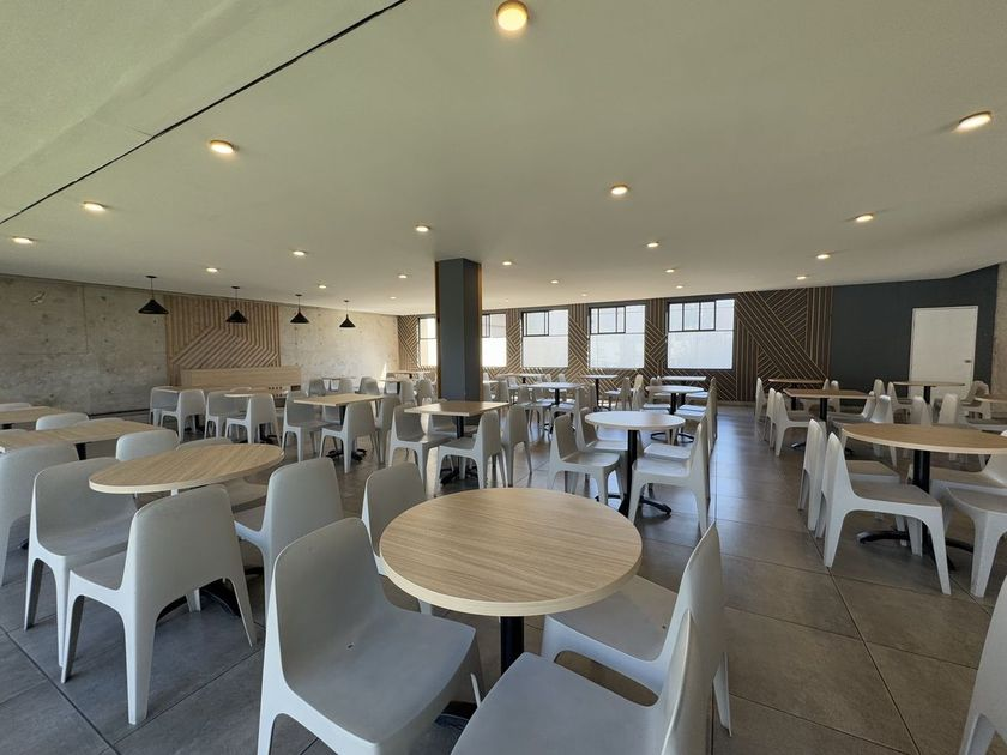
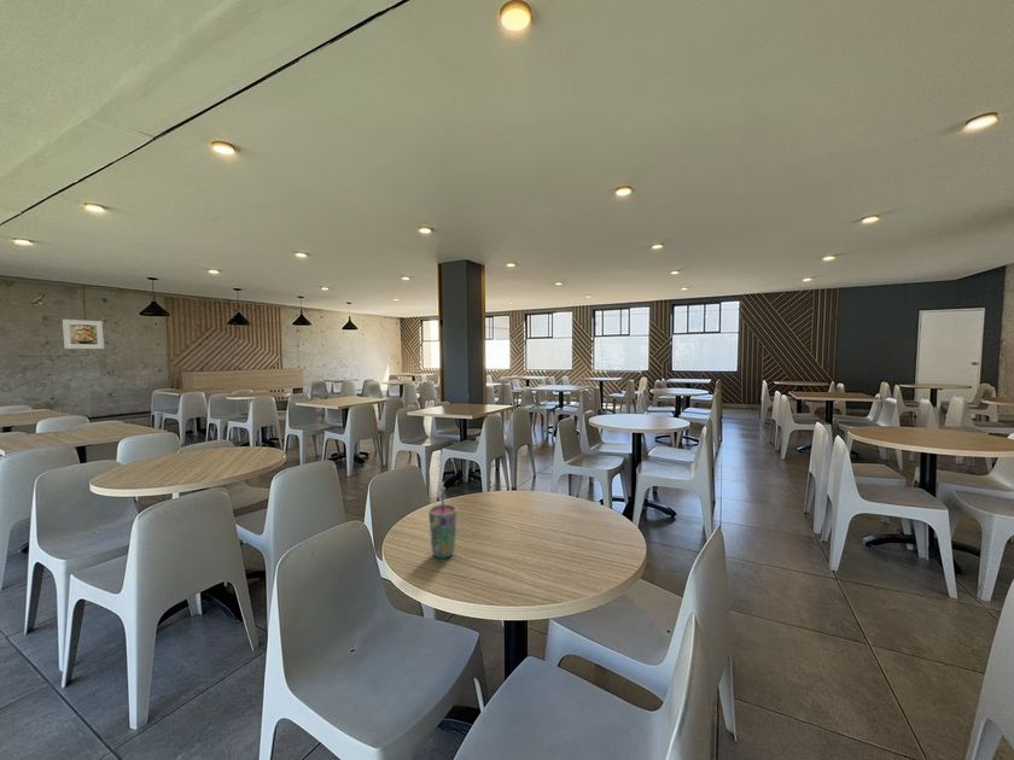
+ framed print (83, 334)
+ cup (443, 520)
